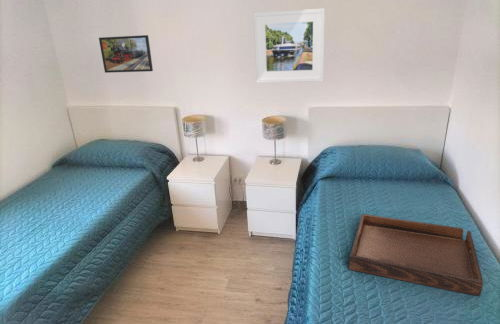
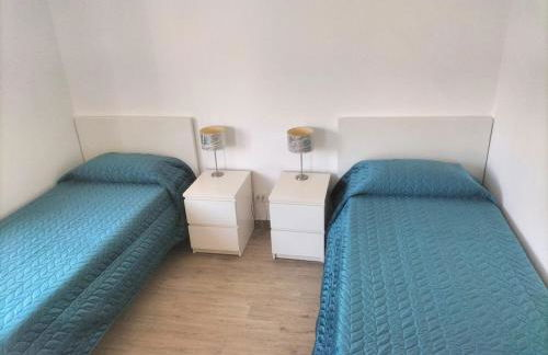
- serving tray (412, 248)
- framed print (125, 54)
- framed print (289, 47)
